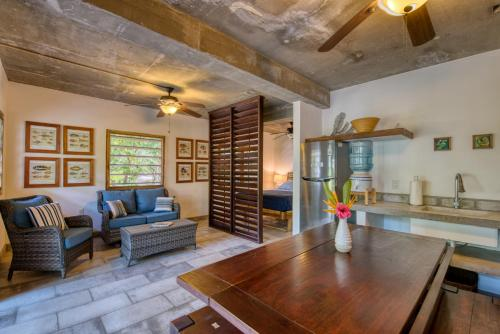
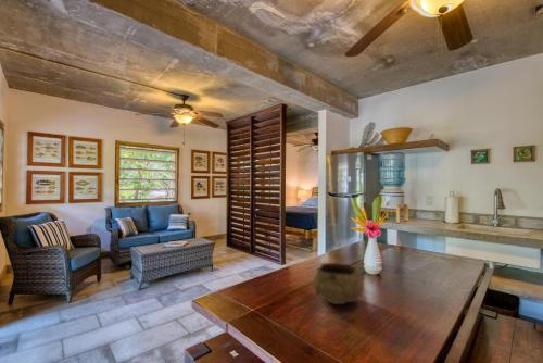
+ decorative bowl (337, 284)
